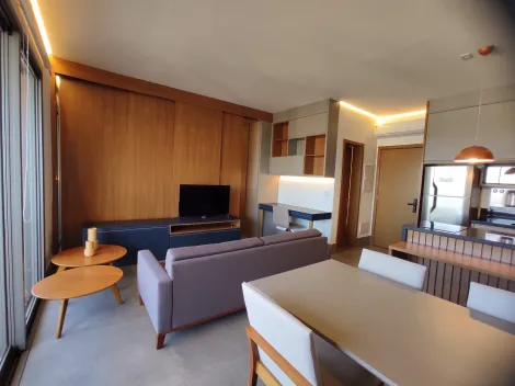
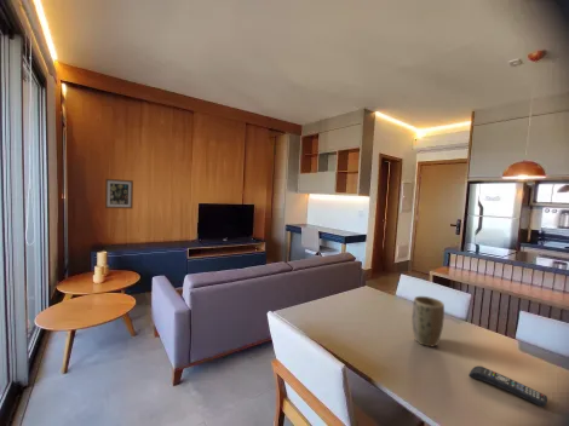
+ wall art (119, 194)
+ plant pot (426, 321)
+ remote control (505, 384)
